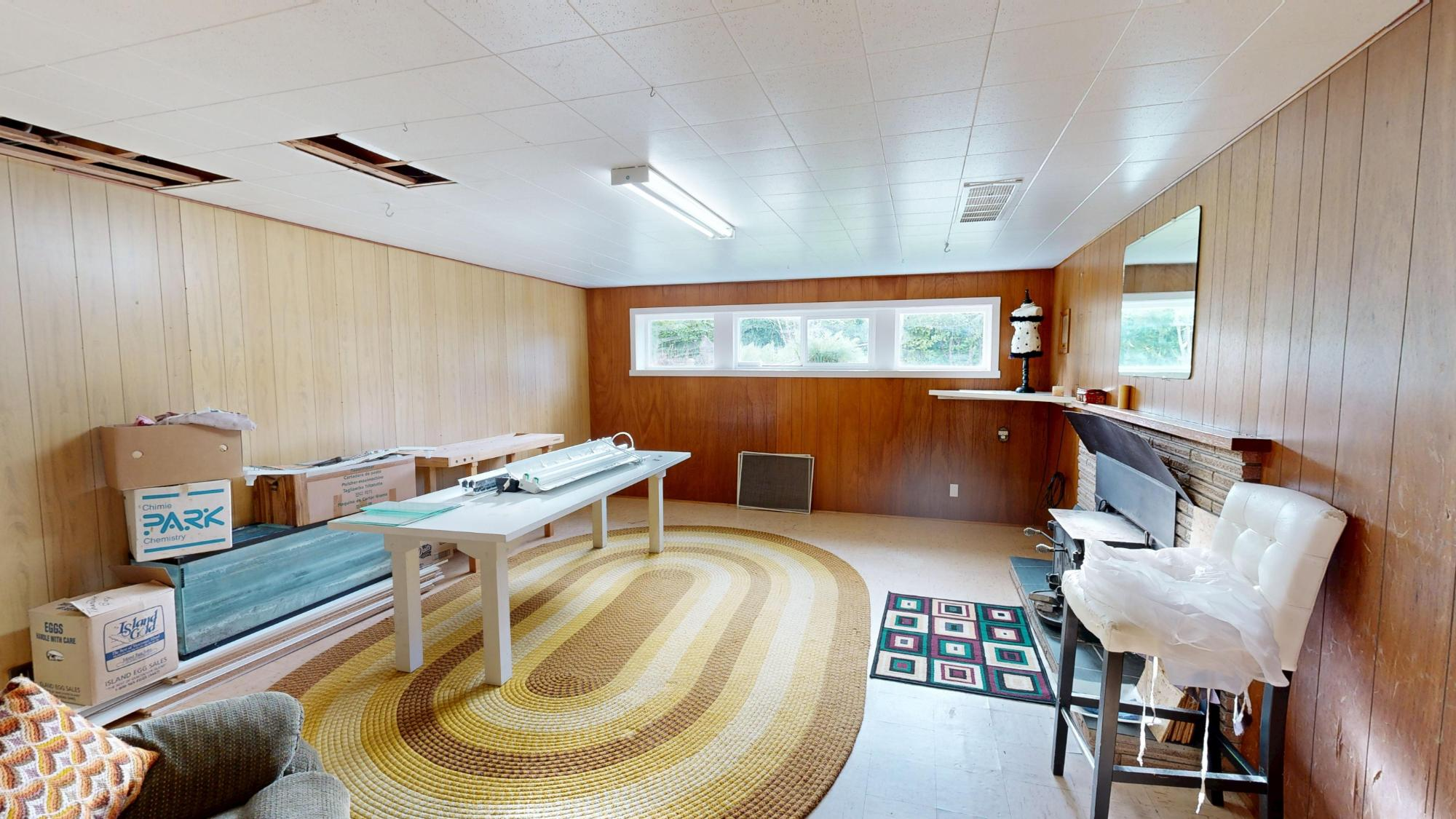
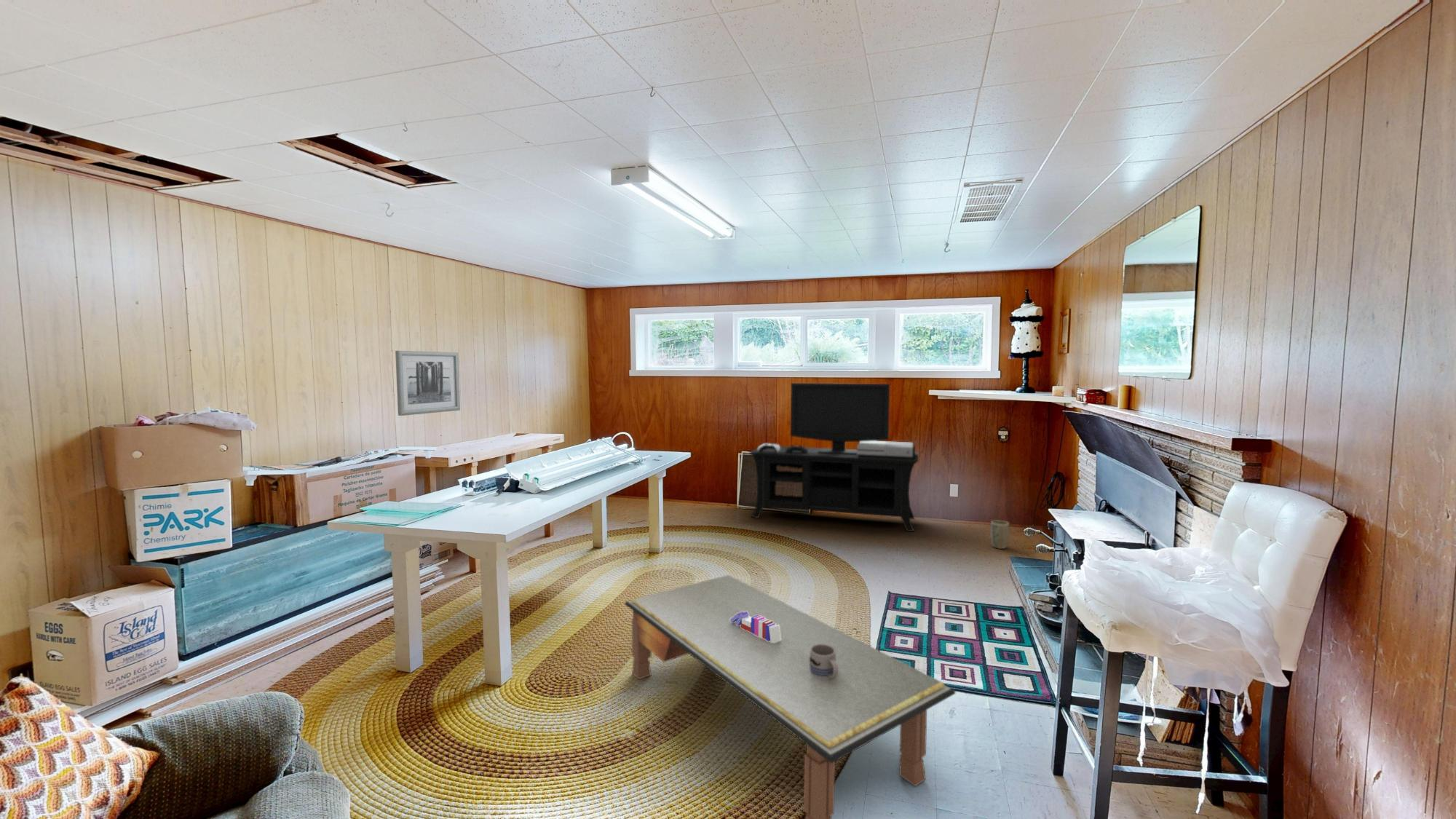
+ books (754, 622)
+ media console (834, 451)
+ coffee table (766, 678)
+ plant pot (1000, 534)
+ wall art (430, 382)
+ mug (825, 662)
